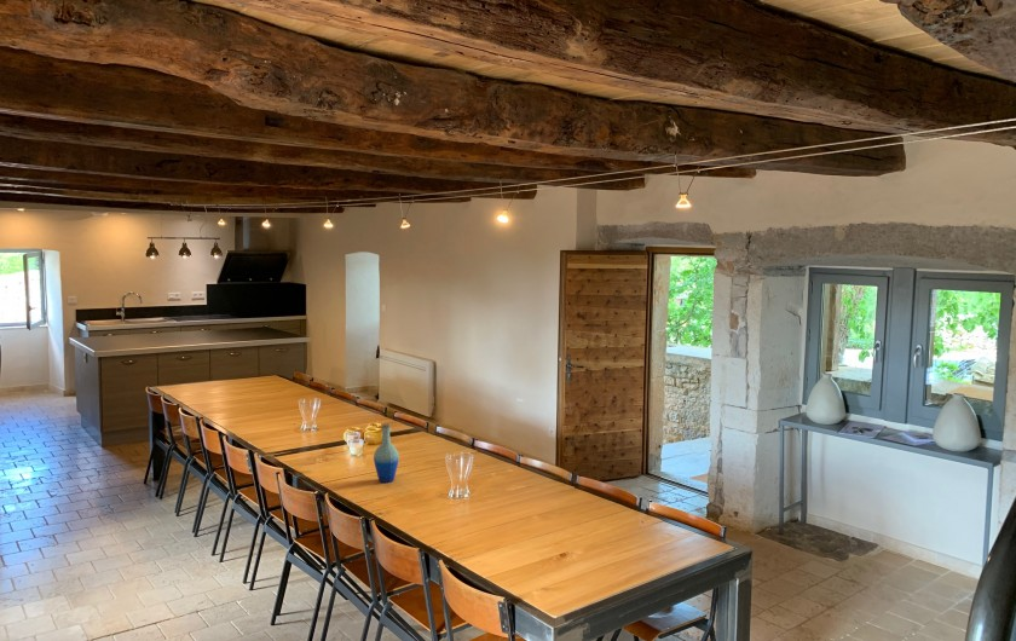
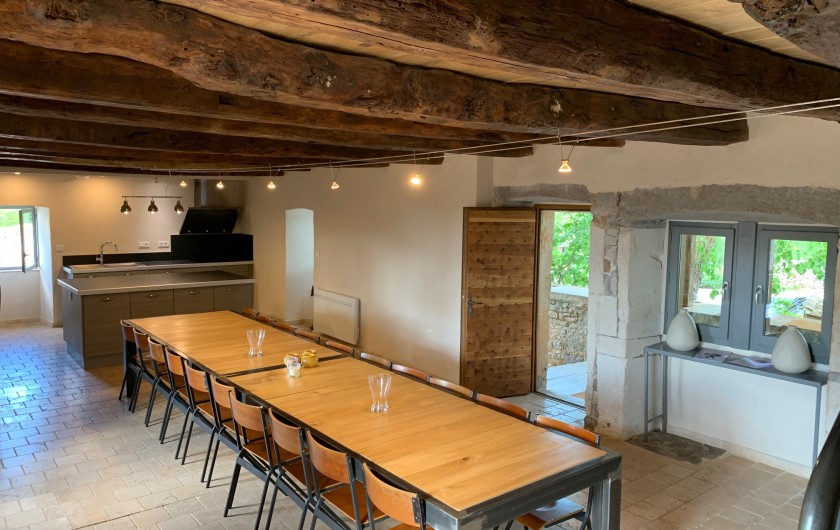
- bottle (386, 452)
